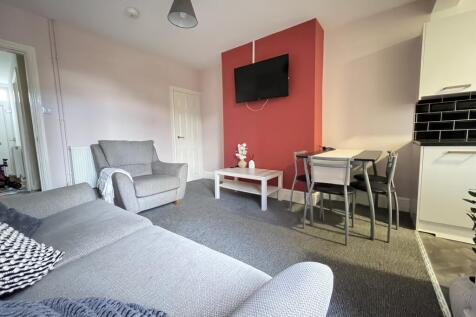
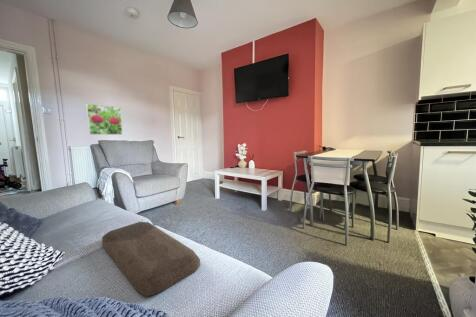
+ cushion (145, 247)
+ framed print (105, 120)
